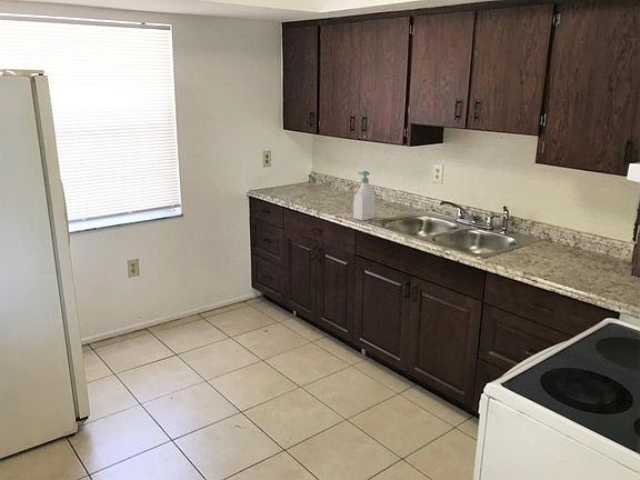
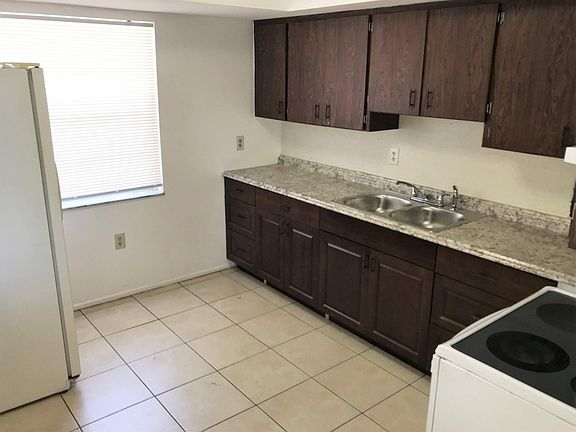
- soap bottle (363, 194)
